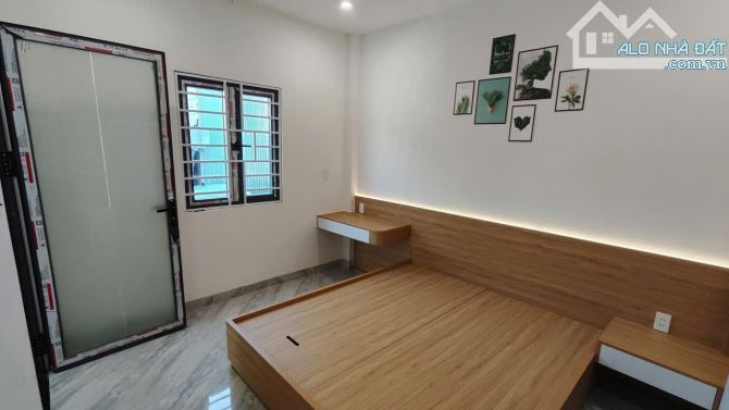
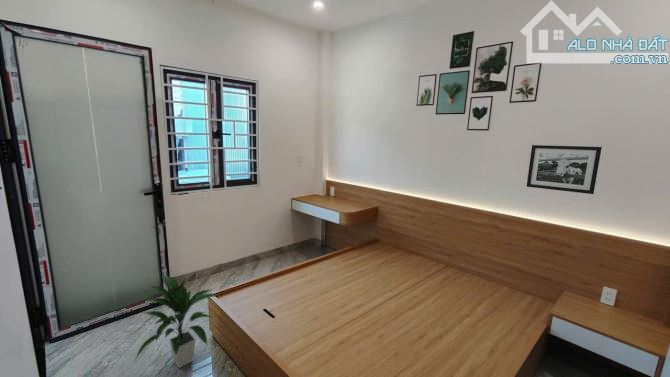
+ indoor plant (177, 320)
+ picture frame (561, 168)
